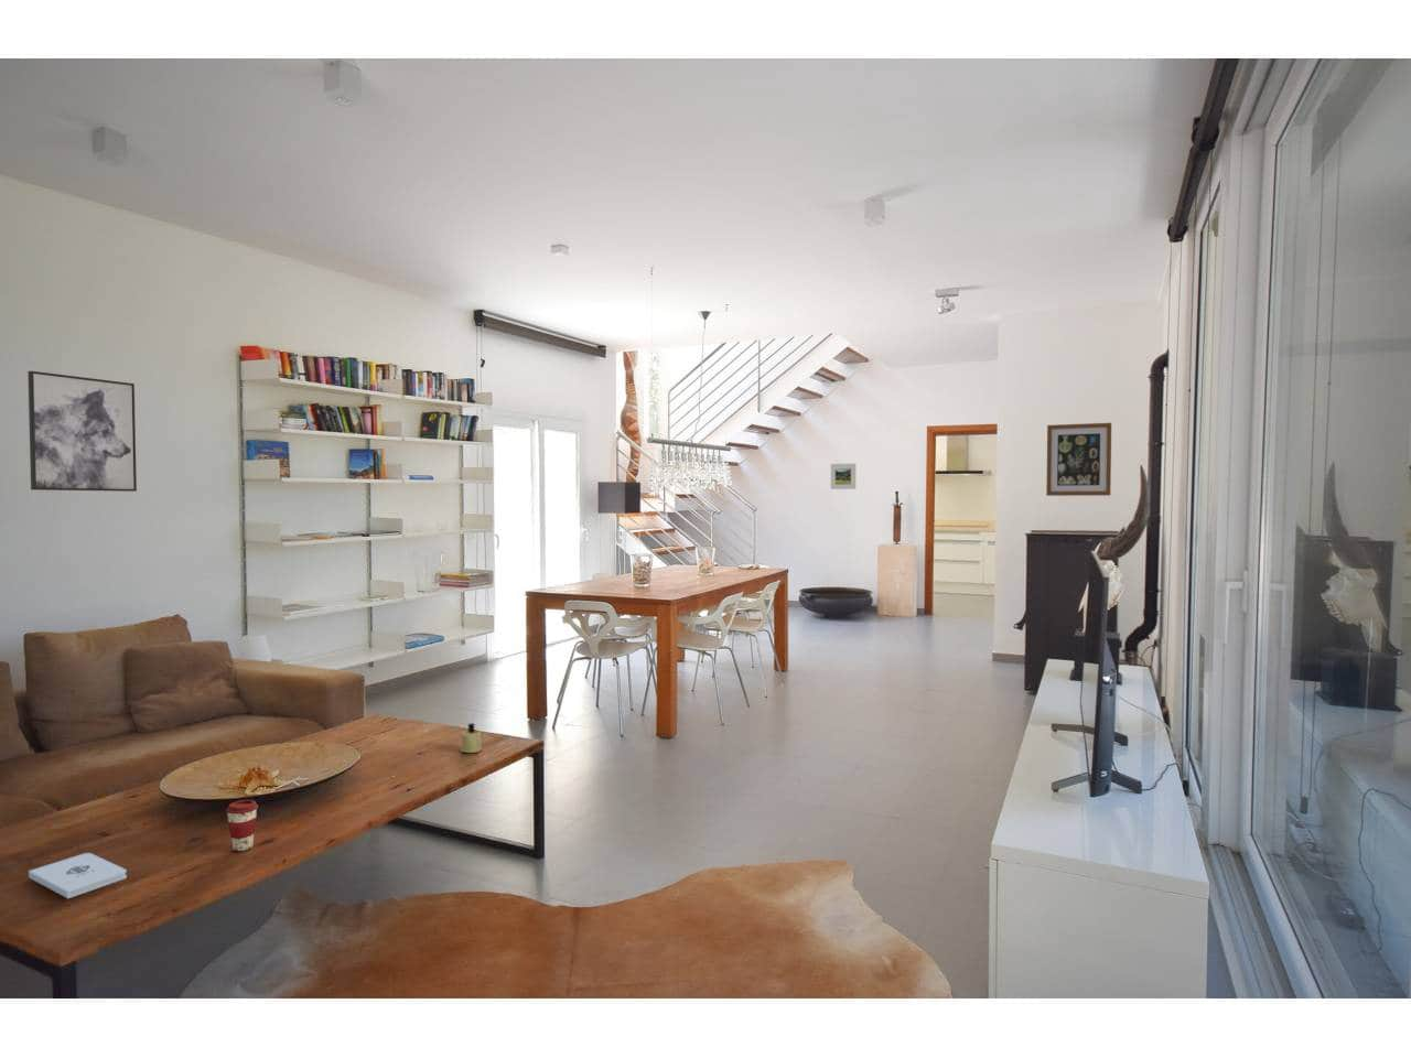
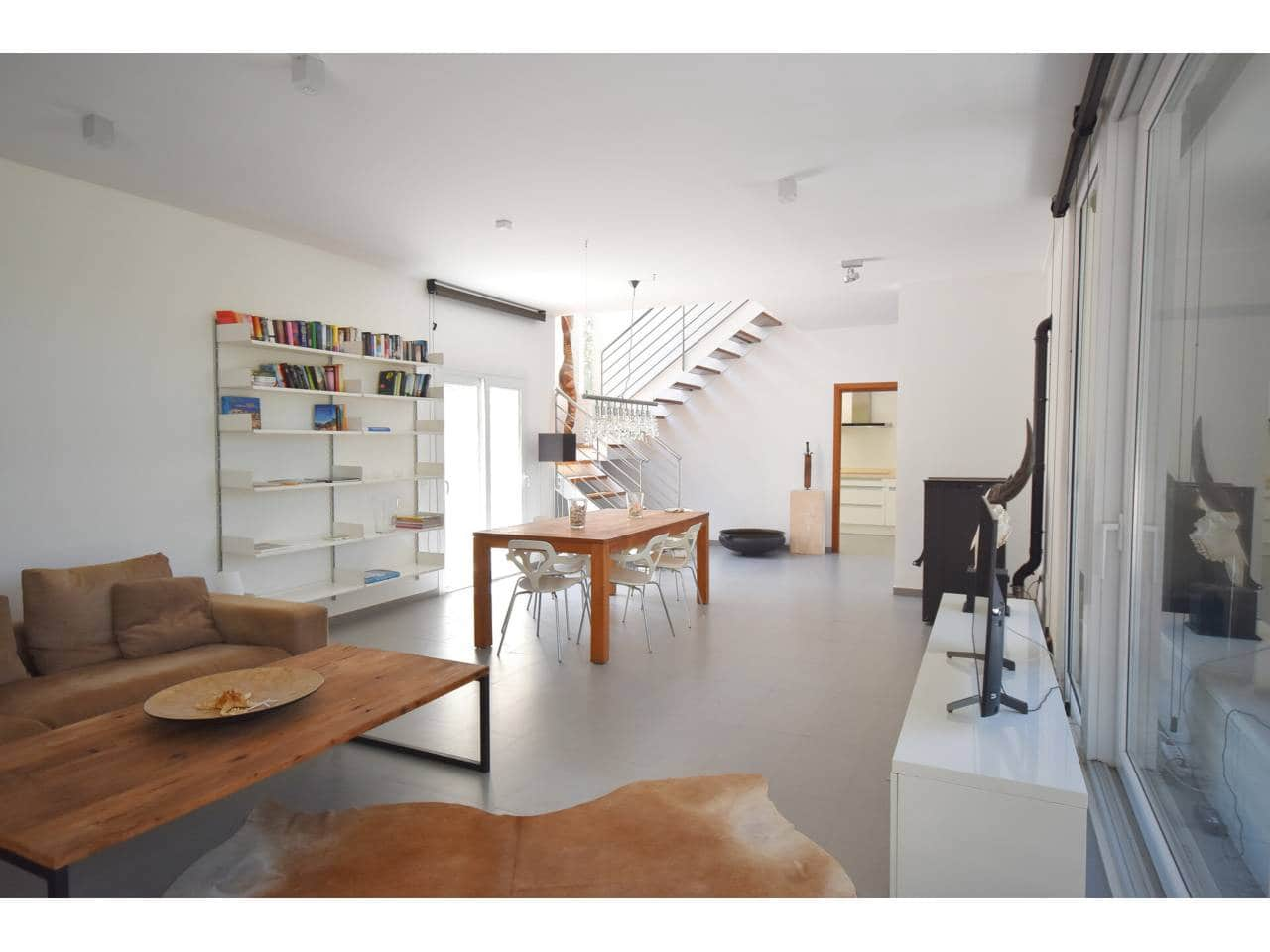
- candle (471, 736)
- coffee cup (242, 826)
- wall art (84, 435)
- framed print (842, 476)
- wall art (1078, 460)
- notepad (78, 874)
